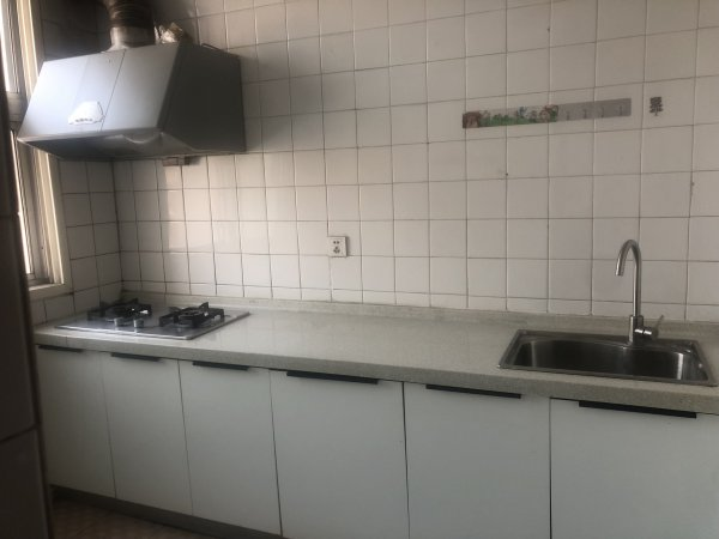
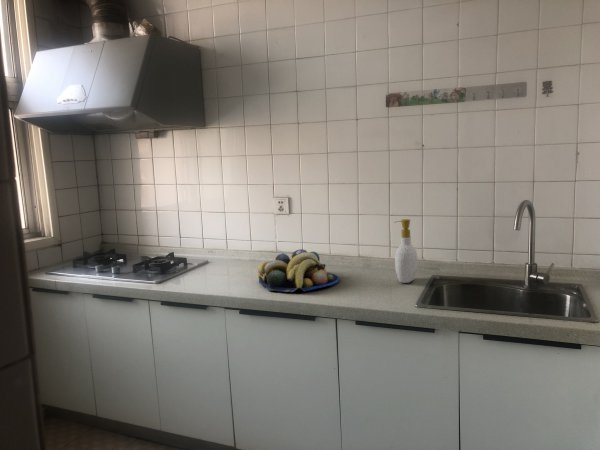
+ fruit bowl (298, 266)
+ soap bottle (405, 250)
